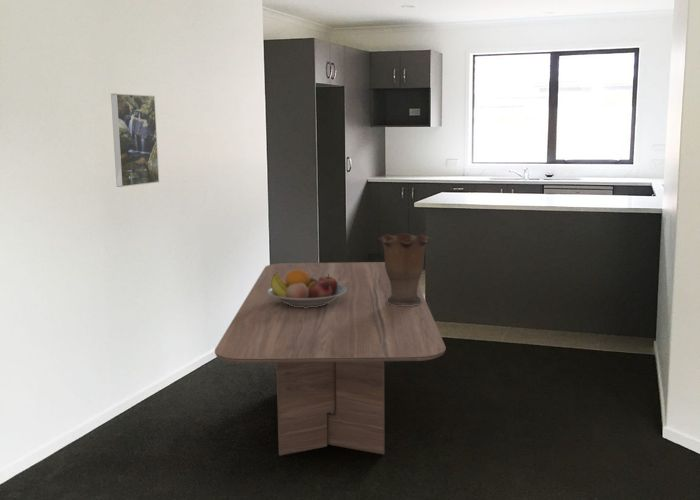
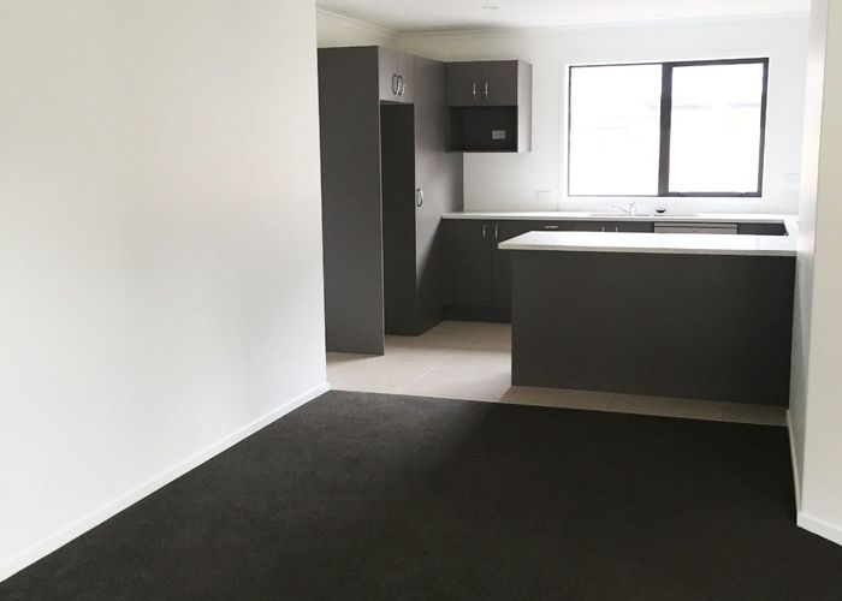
- dining table (335, 357)
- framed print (136, 140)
- vase (404, 268)
- fruit bowl (307, 286)
